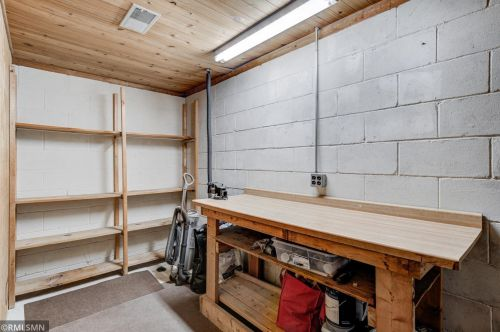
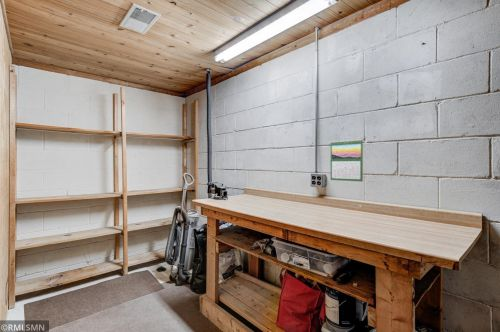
+ calendar (345, 160)
